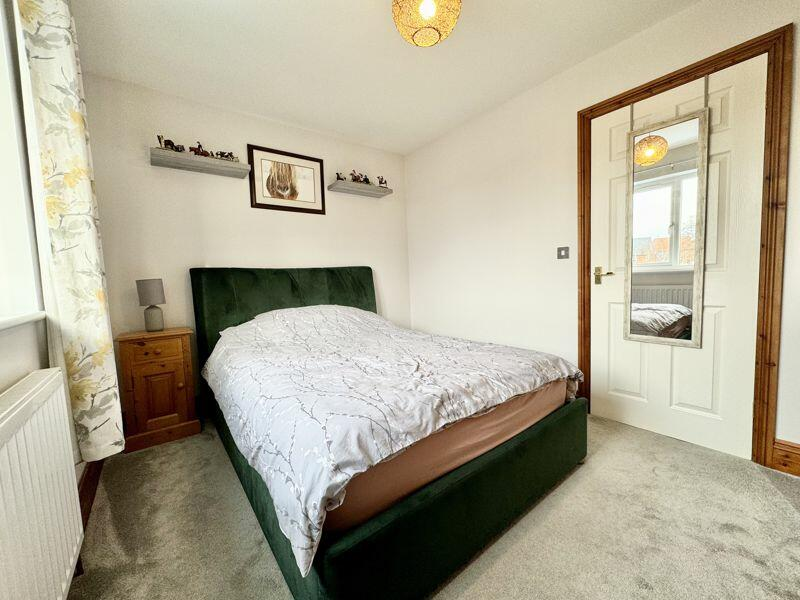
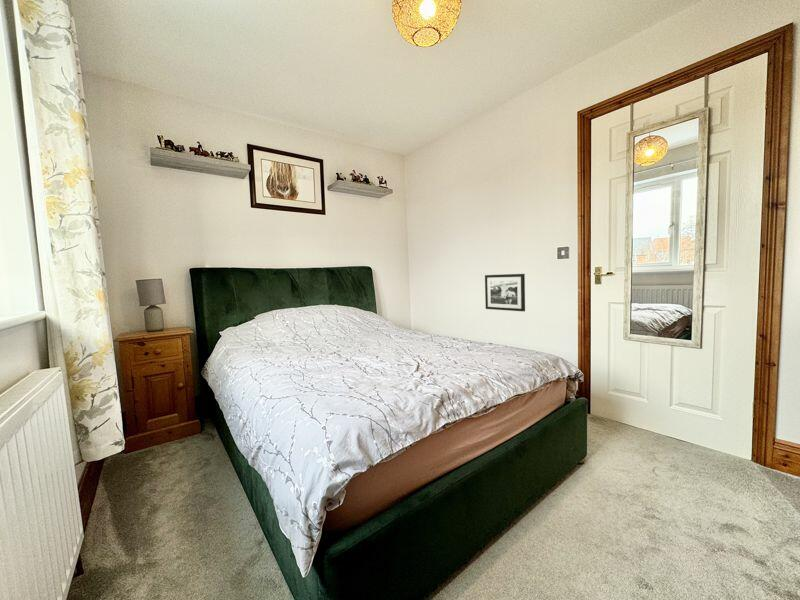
+ picture frame (504, 292)
